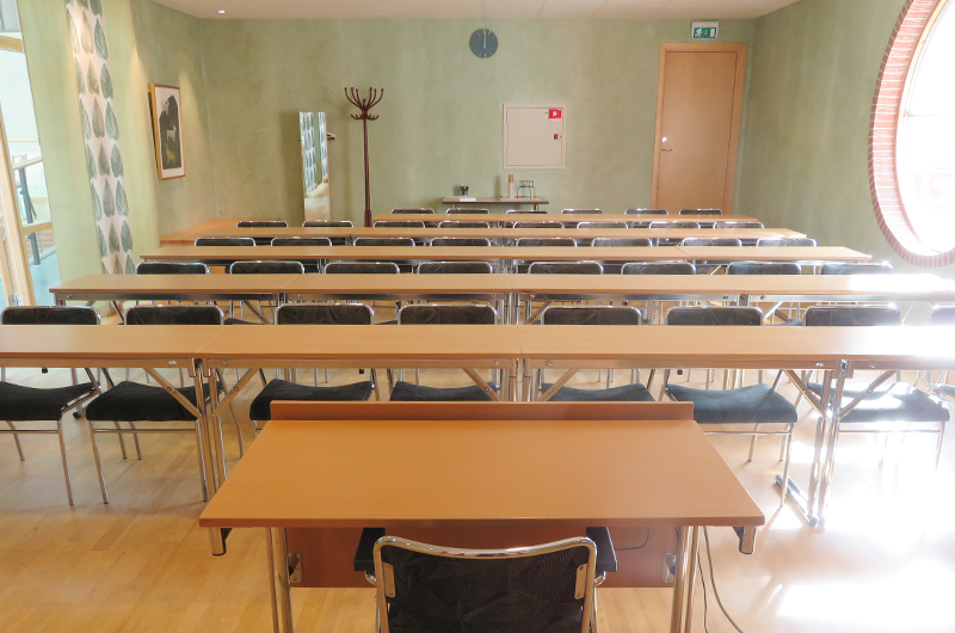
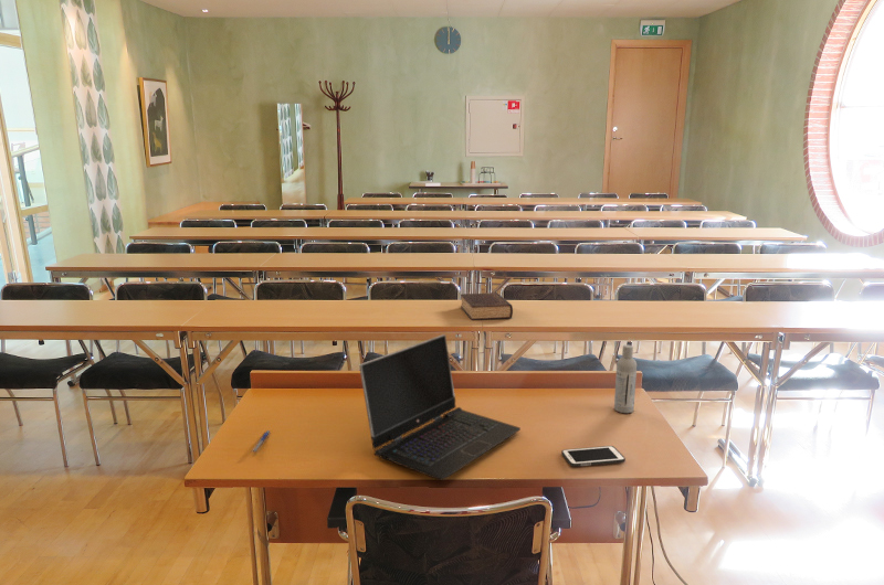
+ pen (261, 440)
+ laptop computer (443, 400)
+ bottle (625, 377)
+ cell phone (592, 456)
+ book (485, 306)
